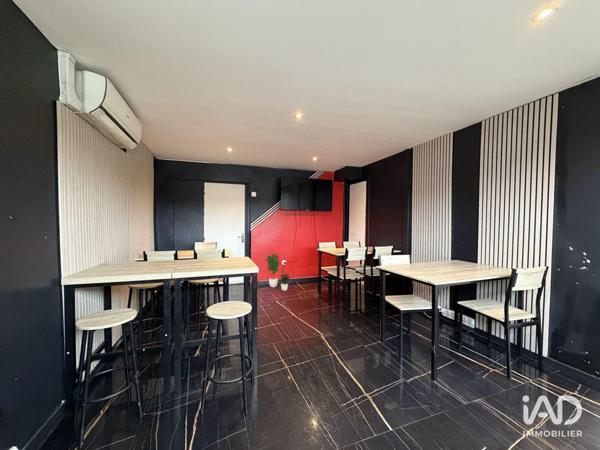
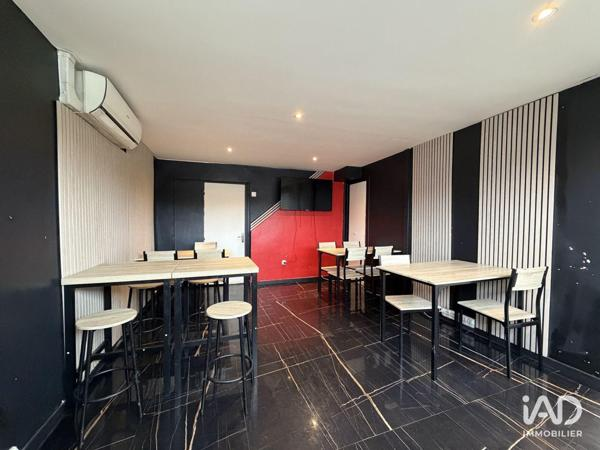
- potted plant (277, 270)
